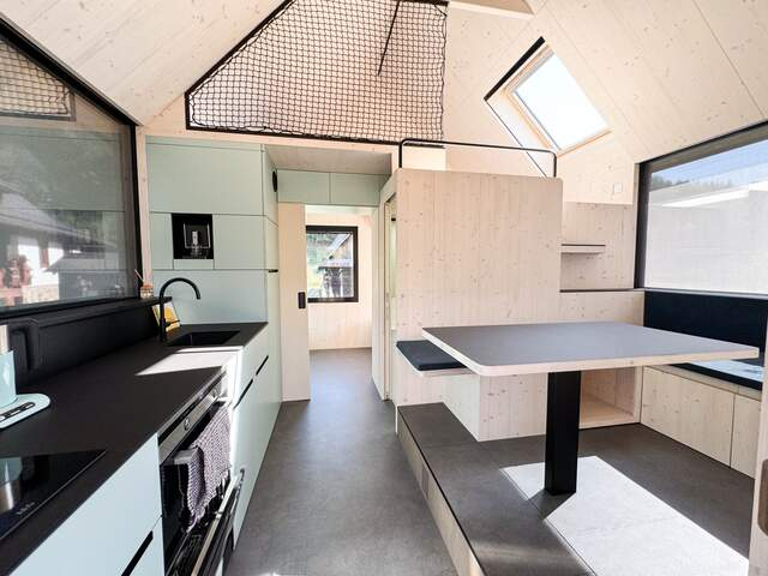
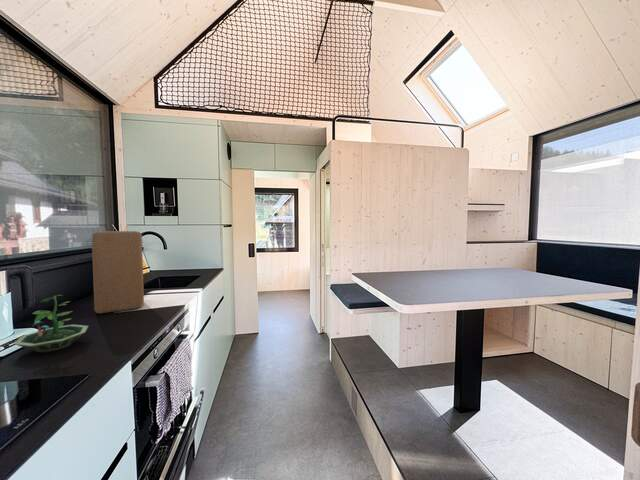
+ terrarium (54, 306)
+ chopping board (119, 269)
